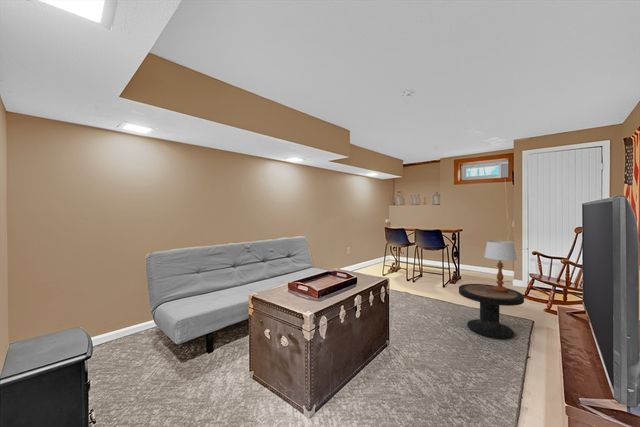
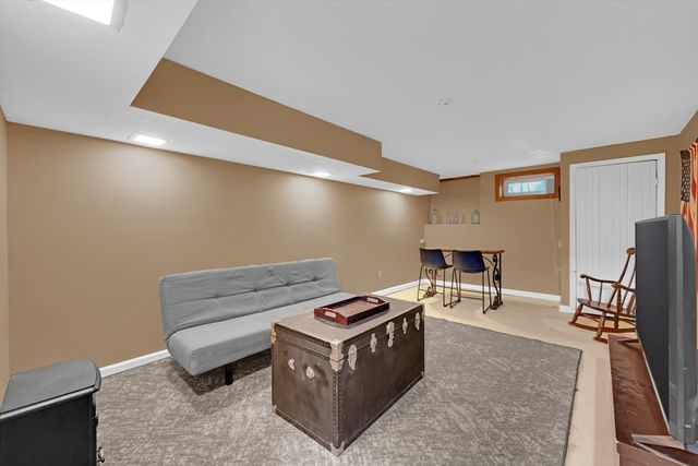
- side table (489, 310)
- table lamp (500, 266)
